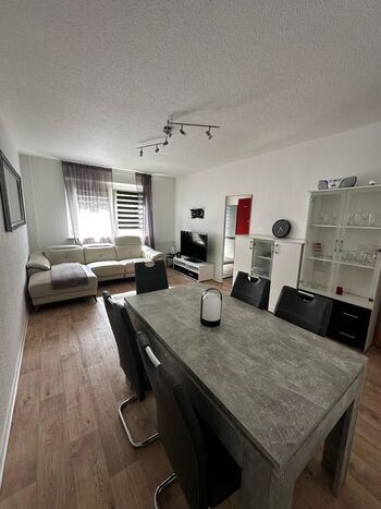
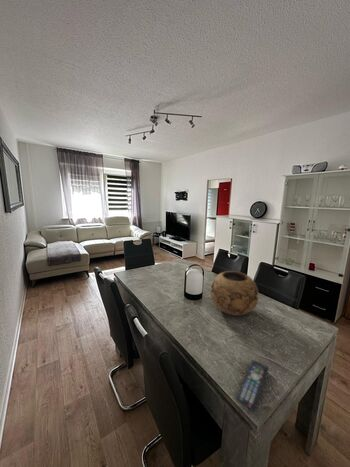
+ remote control (253, 381)
+ decorative bowl (233, 292)
